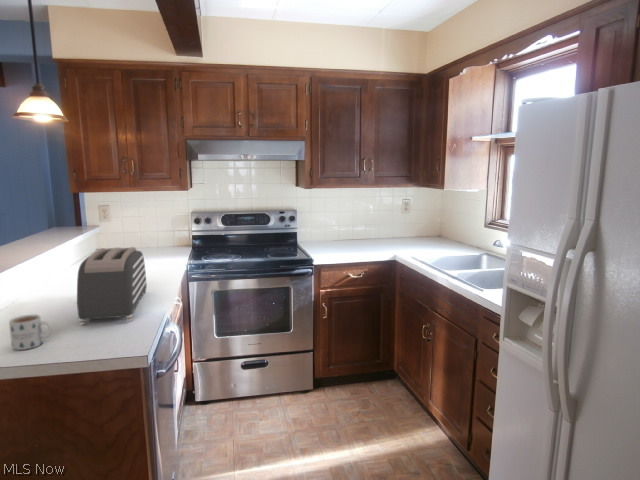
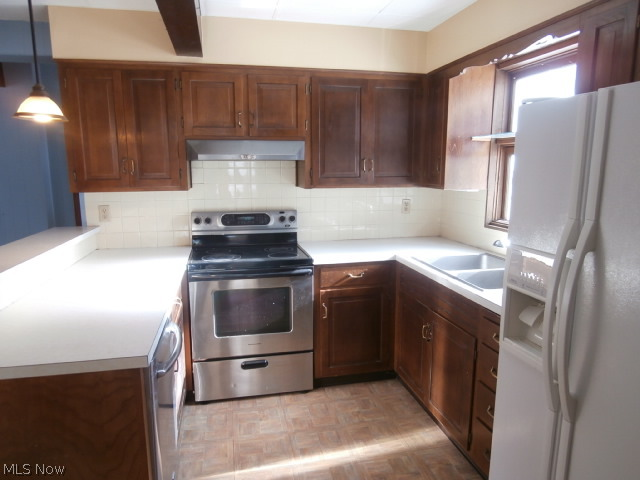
- mug (32, 331)
- toaster (115, 277)
